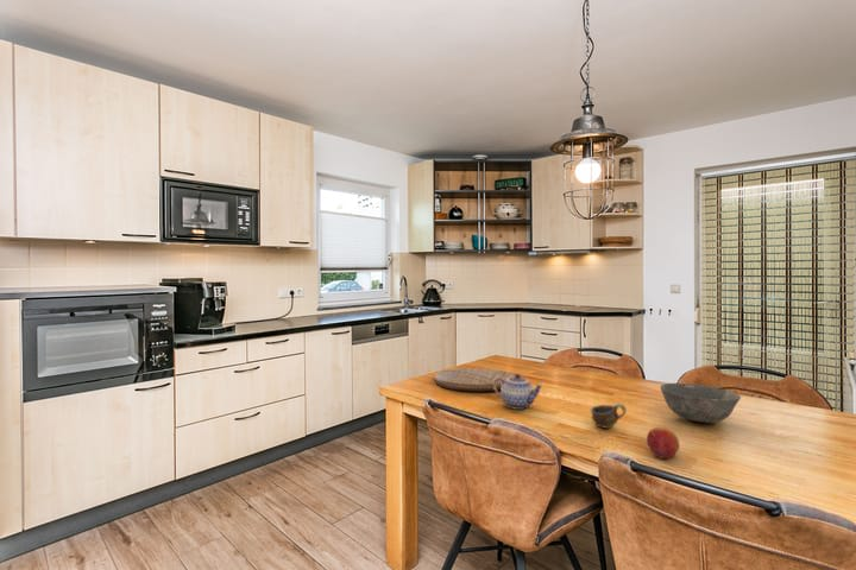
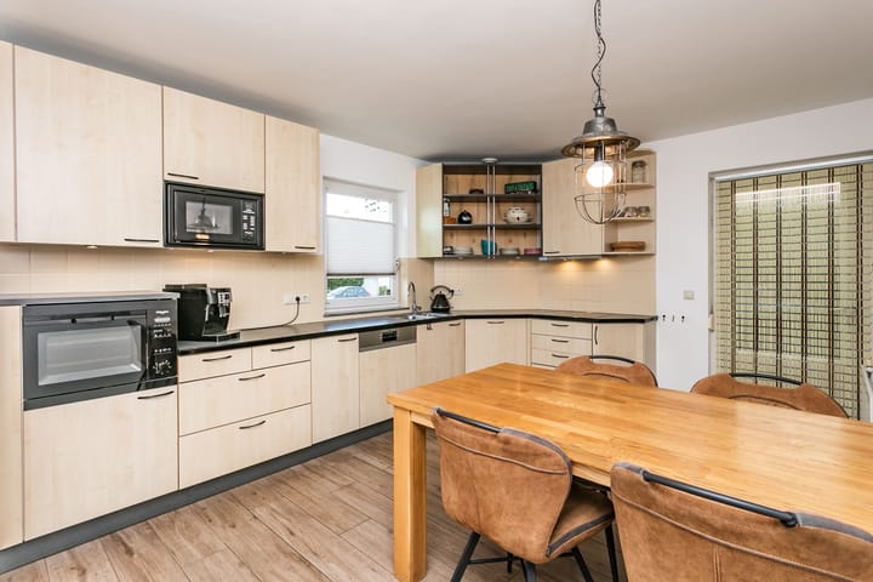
- fruit (662, 441)
- bowl (698, 405)
- teapot (517, 390)
- cutting board (474, 378)
- cup (605, 414)
